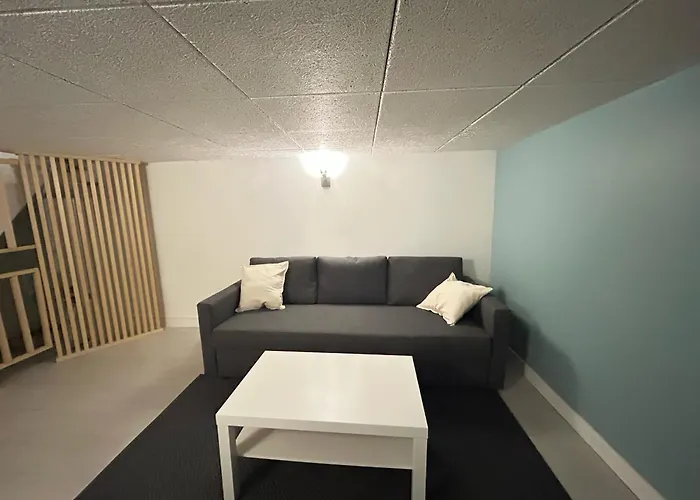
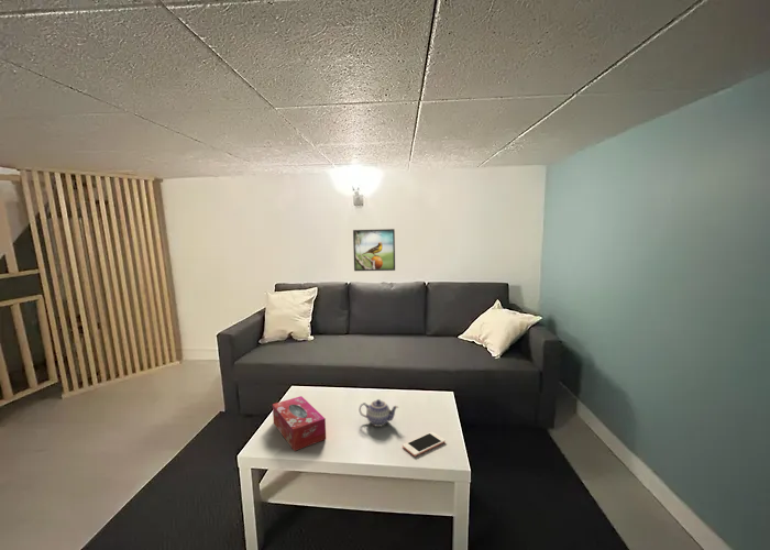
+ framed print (374, 250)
+ teapot (378, 410)
+ tissue box (298, 420)
+ cell phone (424, 443)
